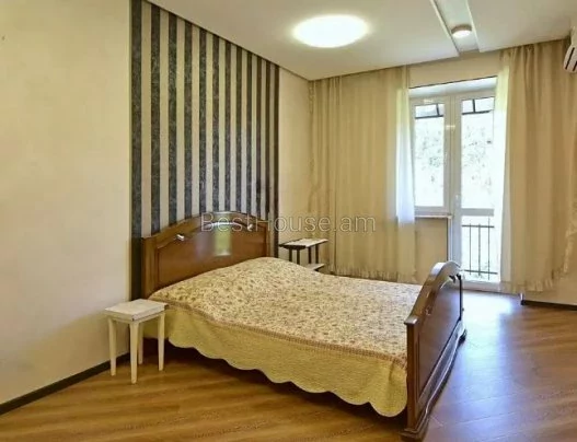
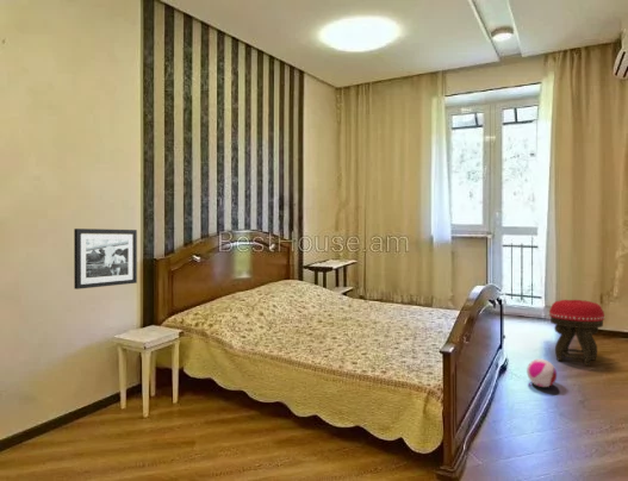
+ plush toy (541, 373)
+ picture frame (107, 257)
+ stool (577, 330)
